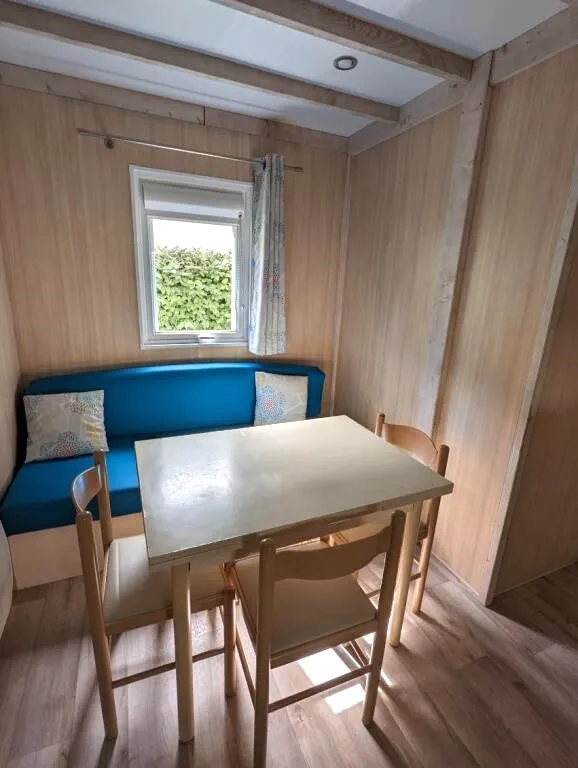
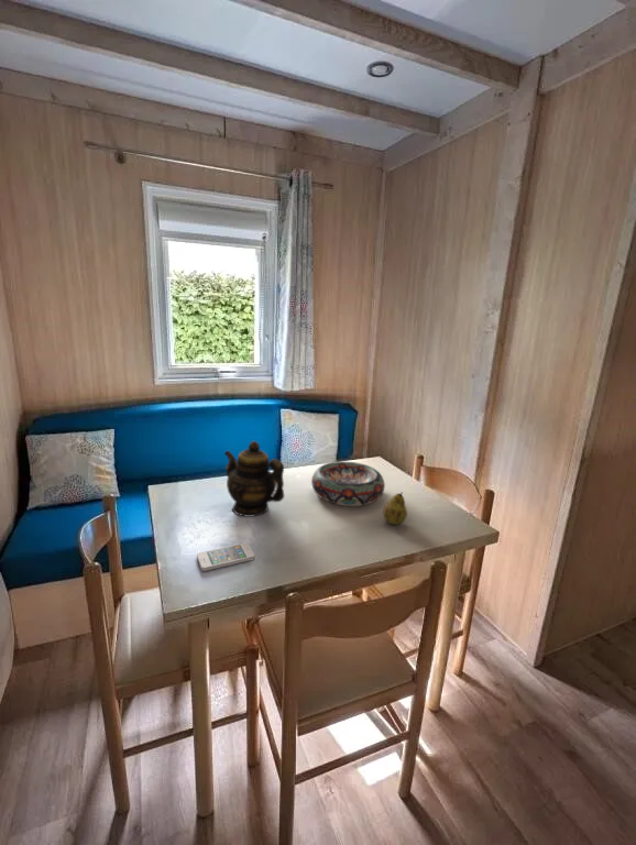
+ fruit (395, 506)
+ teapot (252, 475)
+ decorative bowl (348, 483)
+ smartphone (226, 556)
